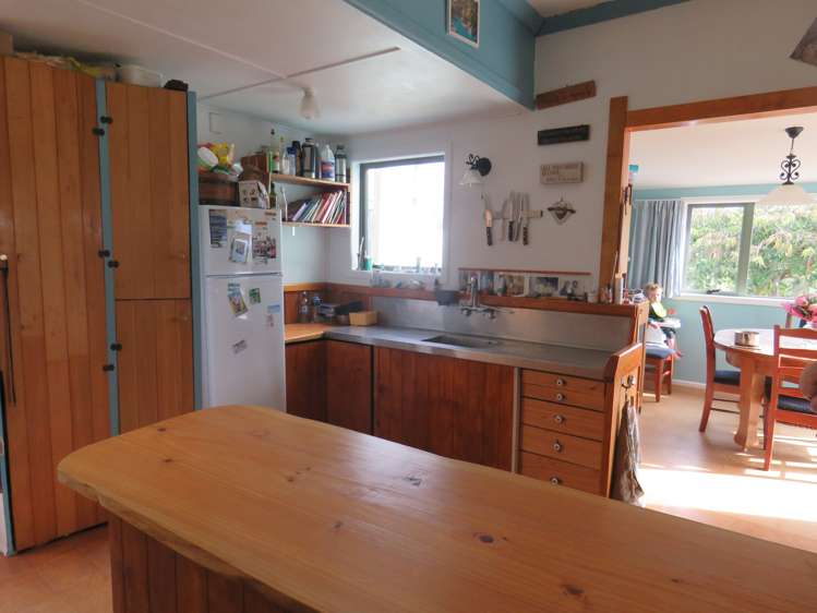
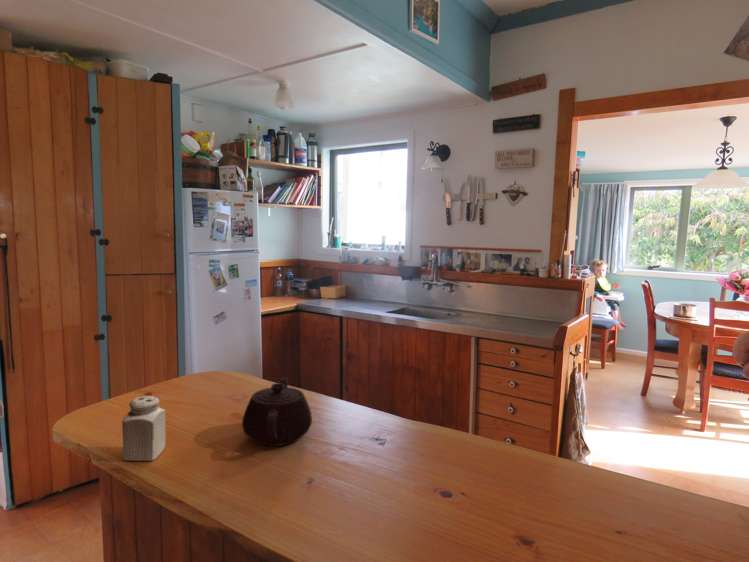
+ salt shaker (144, 426)
+ teapot (278, 409)
